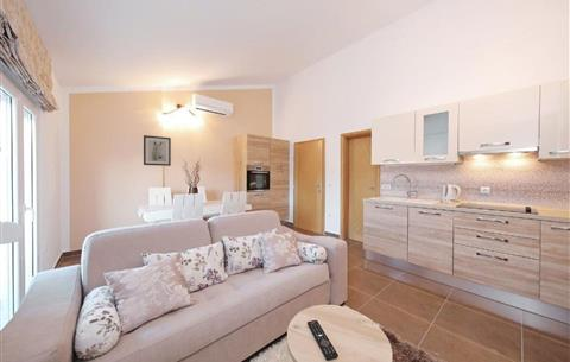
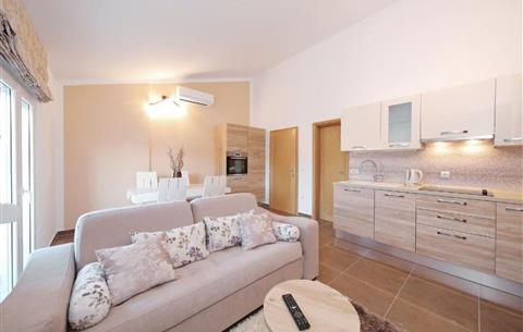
- wall art (157, 151)
